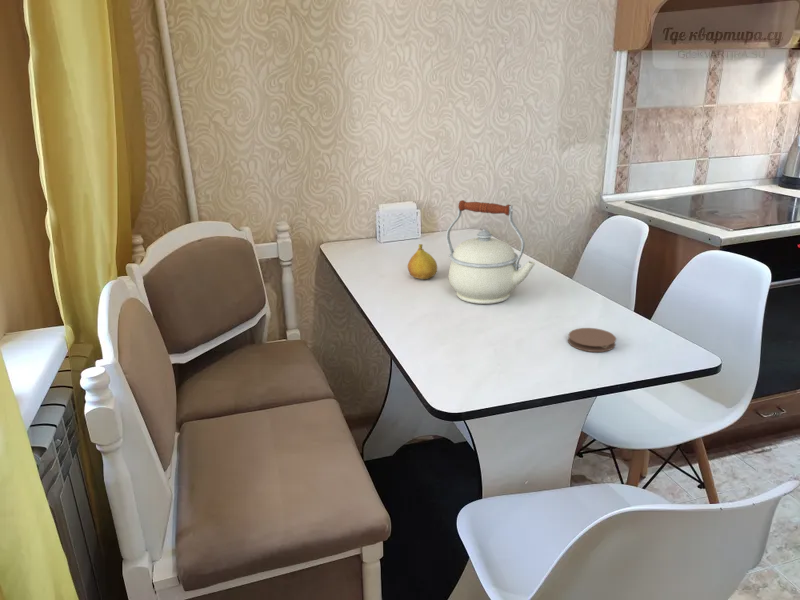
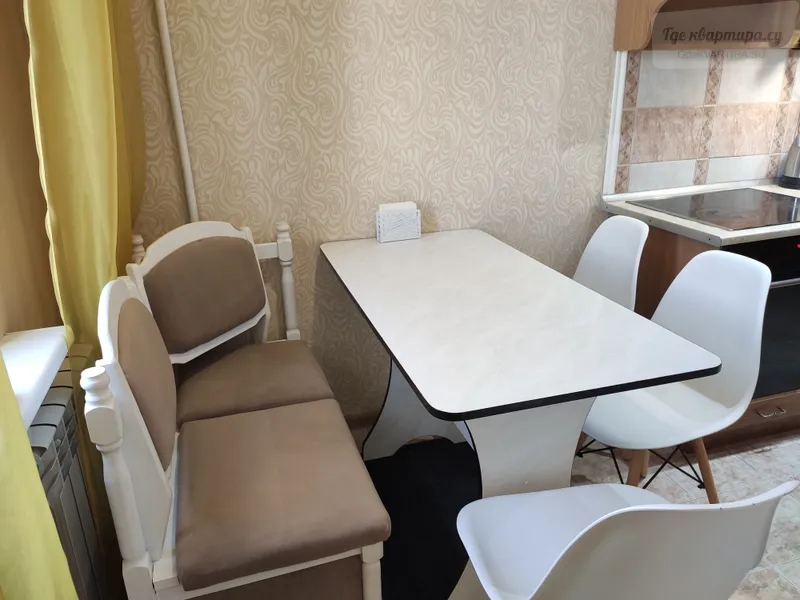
- kettle (489, 250)
- fruit (422, 260)
- coaster (591, 339)
